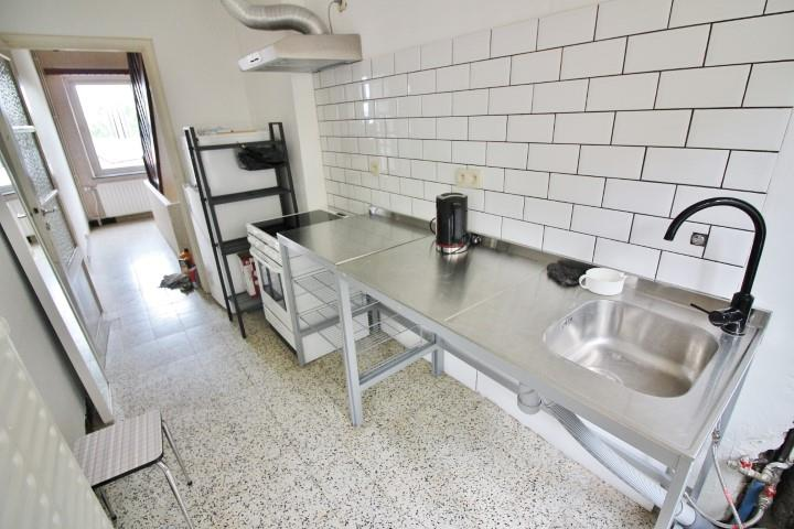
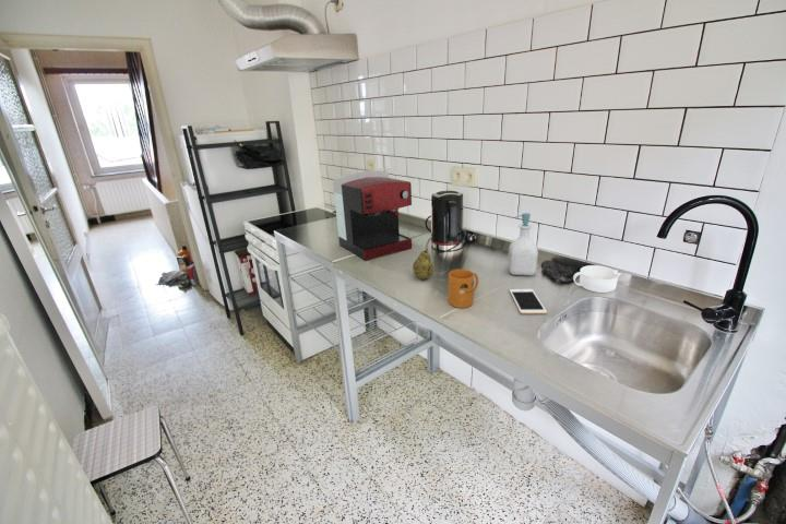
+ mug (464, 286)
+ coffee maker (377, 212)
+ cell phone (526, 300)
+ soap bottle (523, 243)
+ fruit (422, 263)
